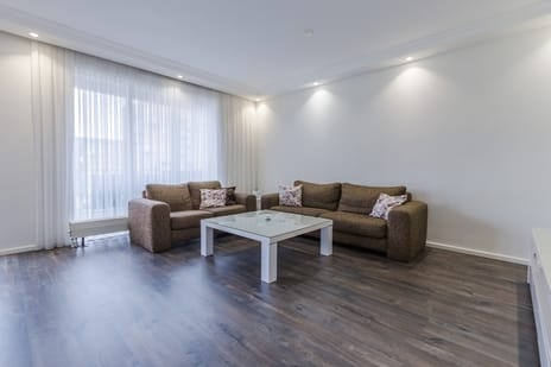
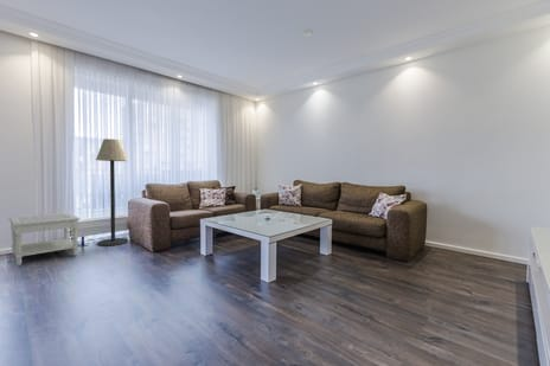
+ floor lamp (111, 191)
+ side table (44, 242)
